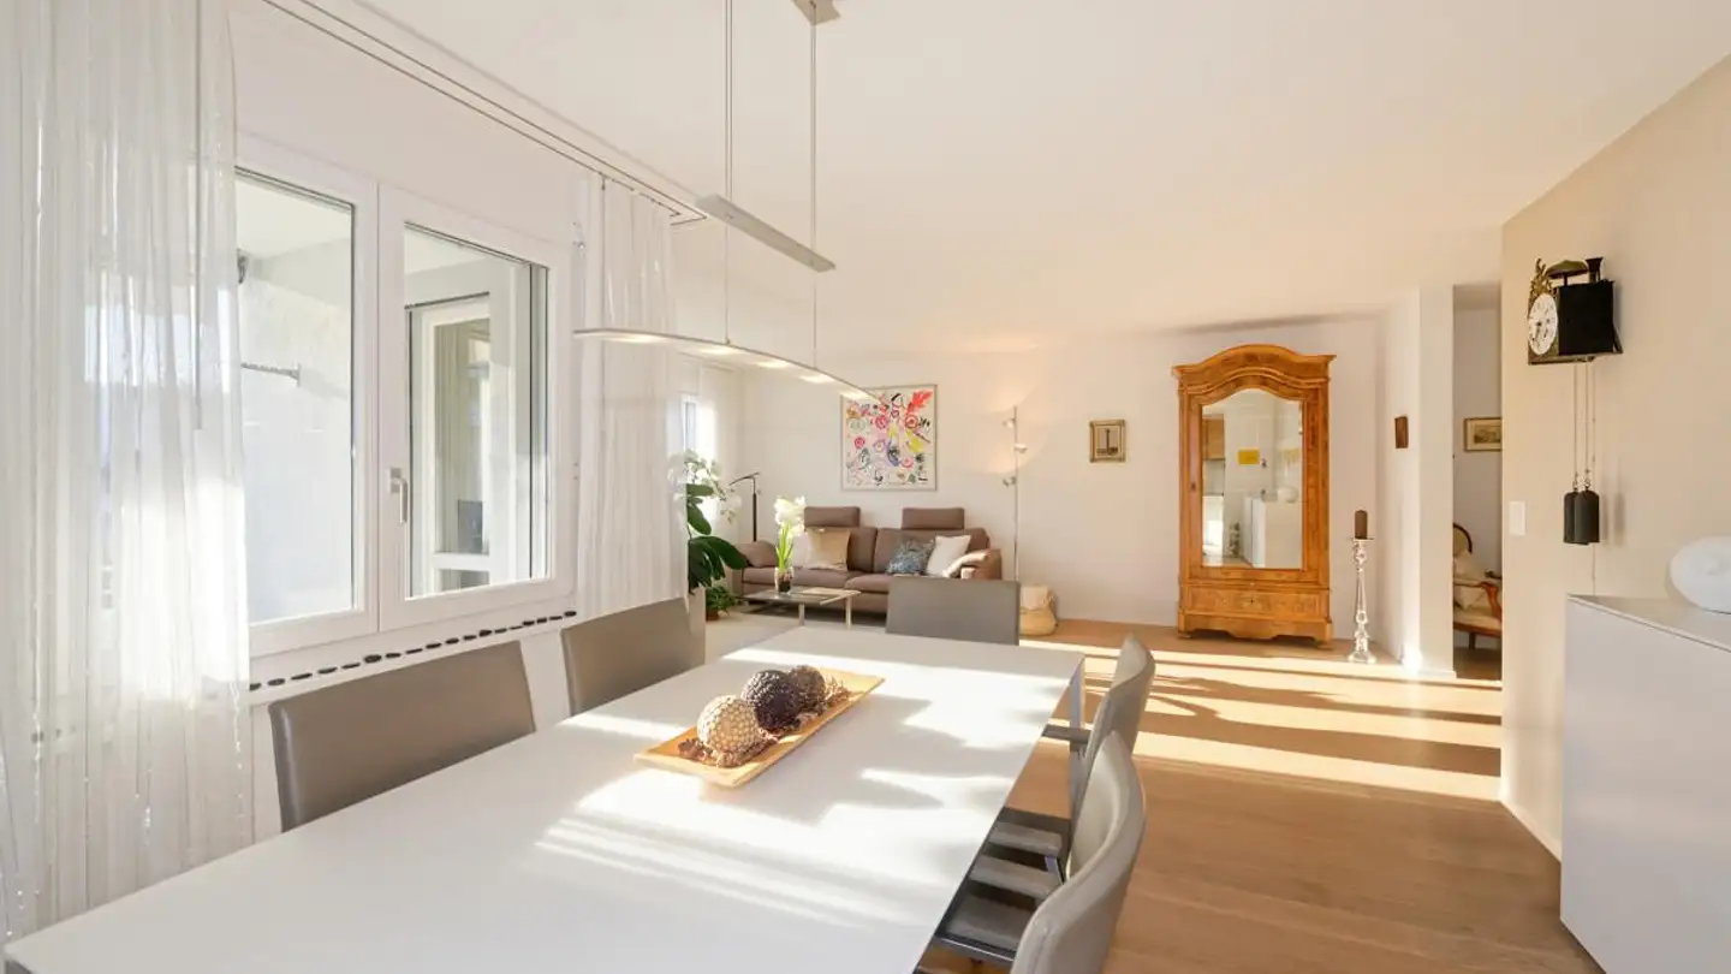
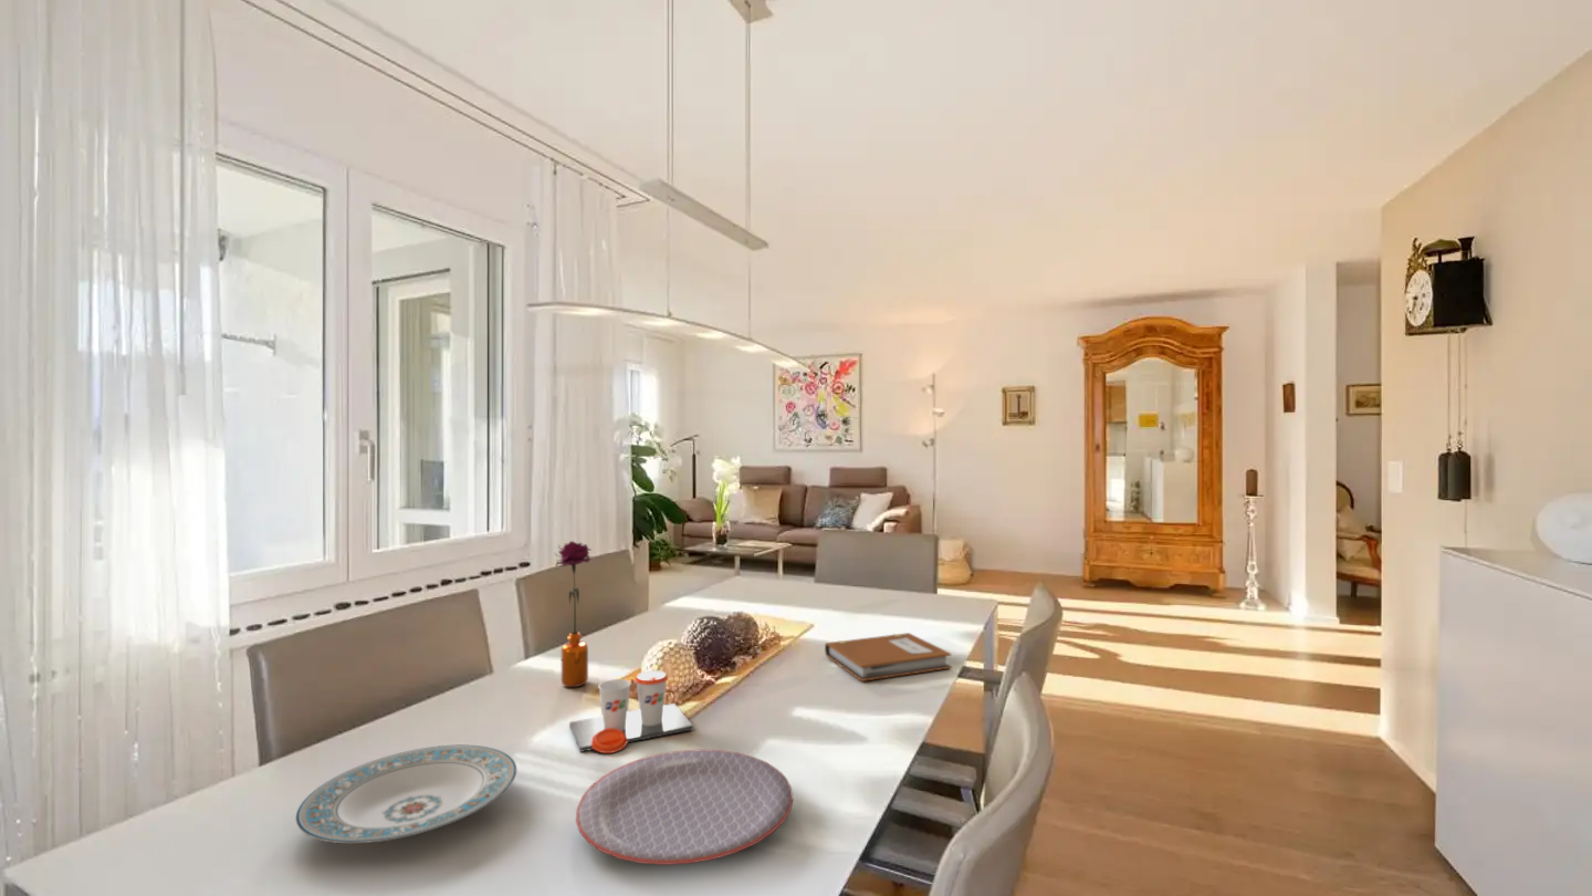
+ notebook (888, 654)
+ plate (413, 798)
+ plate (687, 804)
+ flower (575, 612)
+ cup (628, 702)
